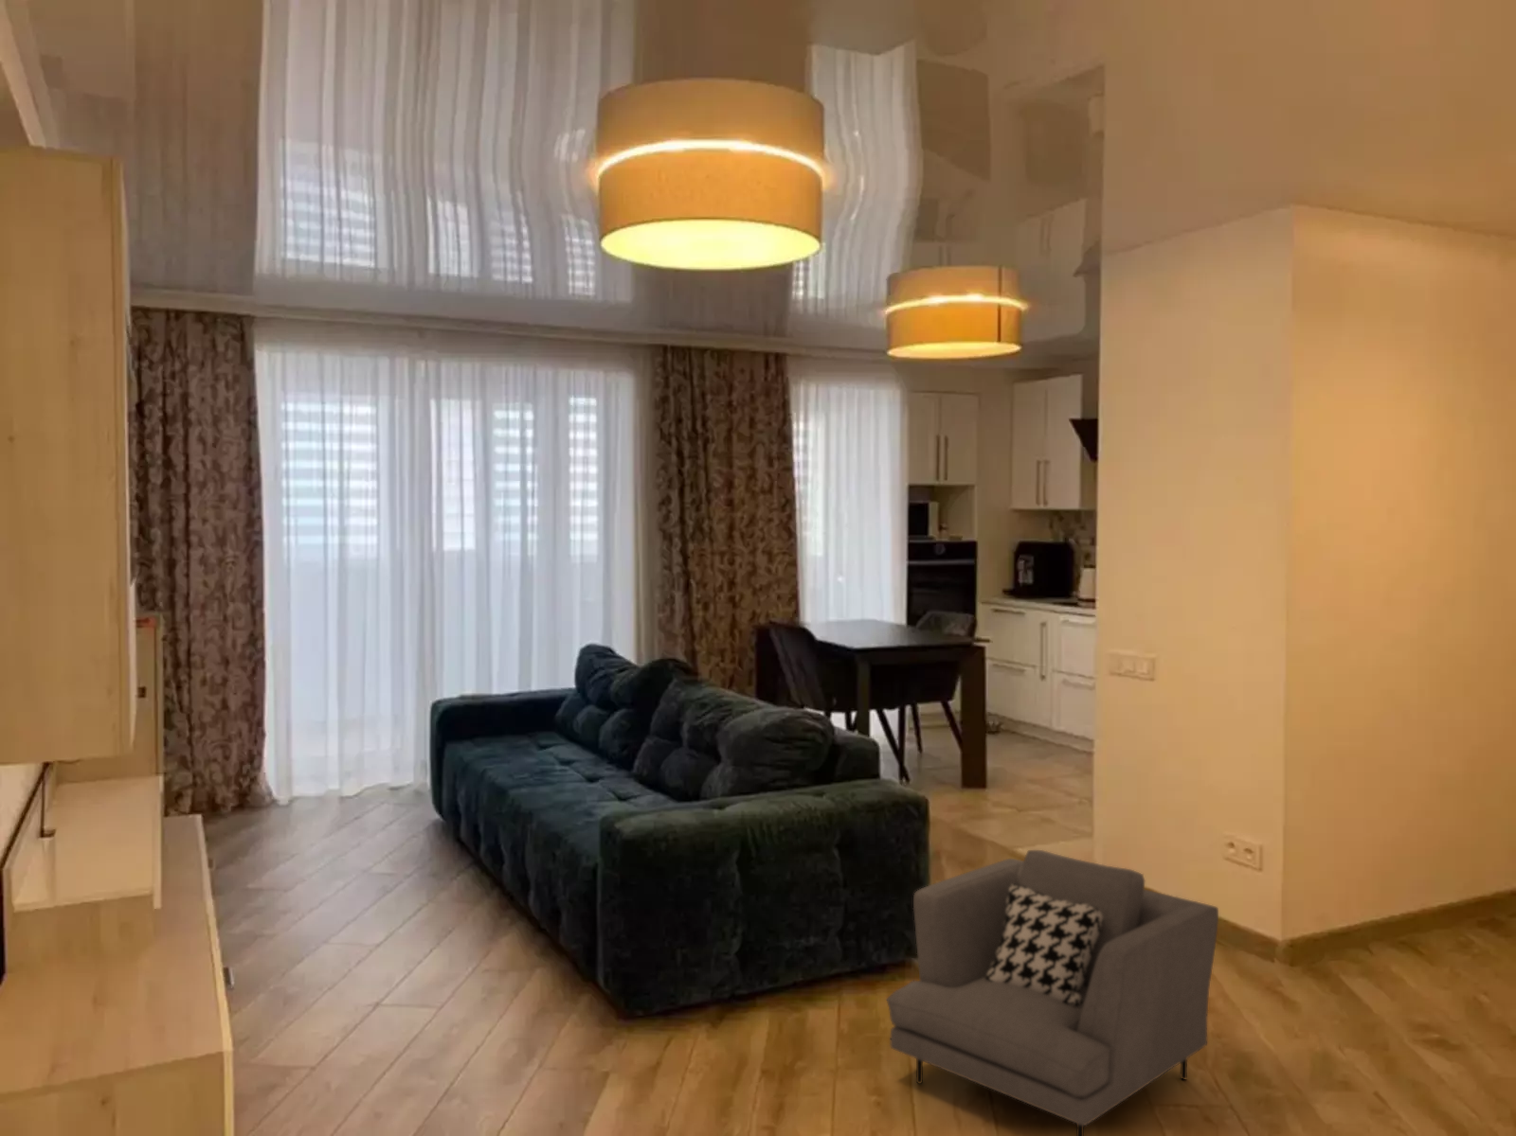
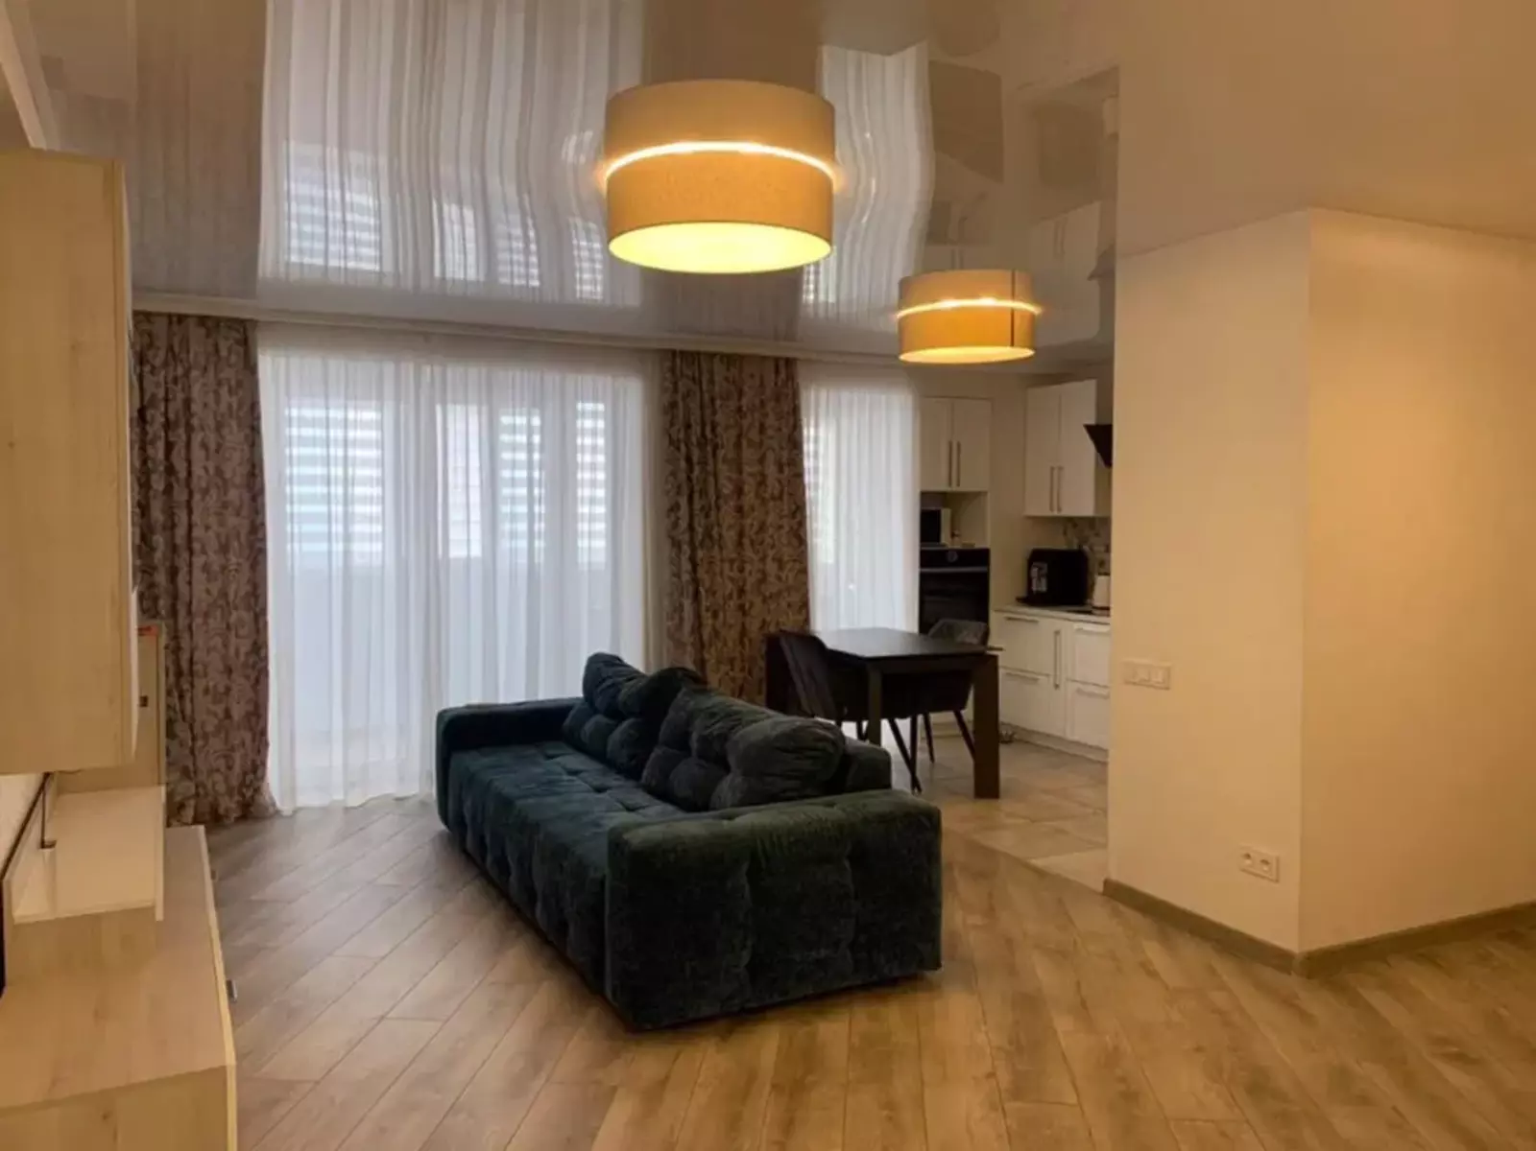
- armchair (1049, 974)
